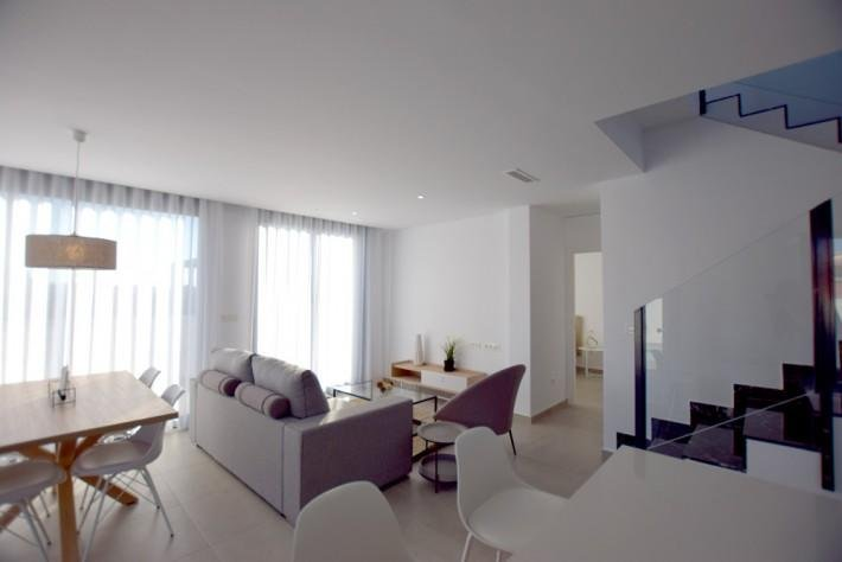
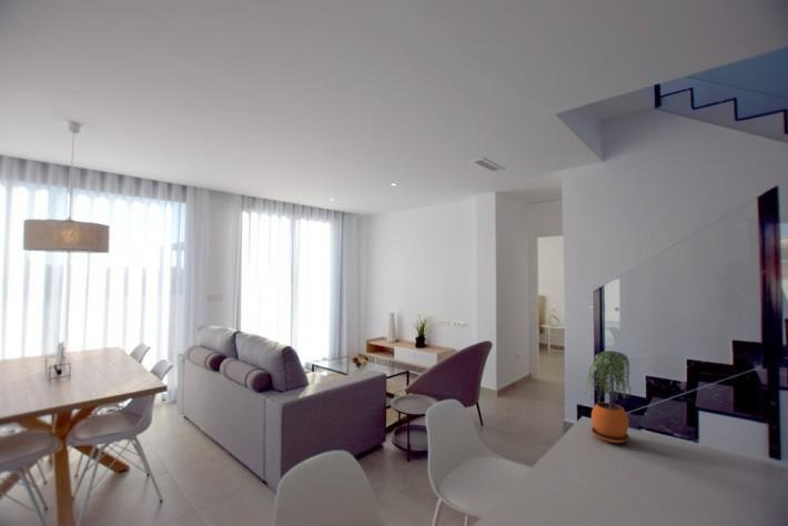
+ potted plant (607, 394)
